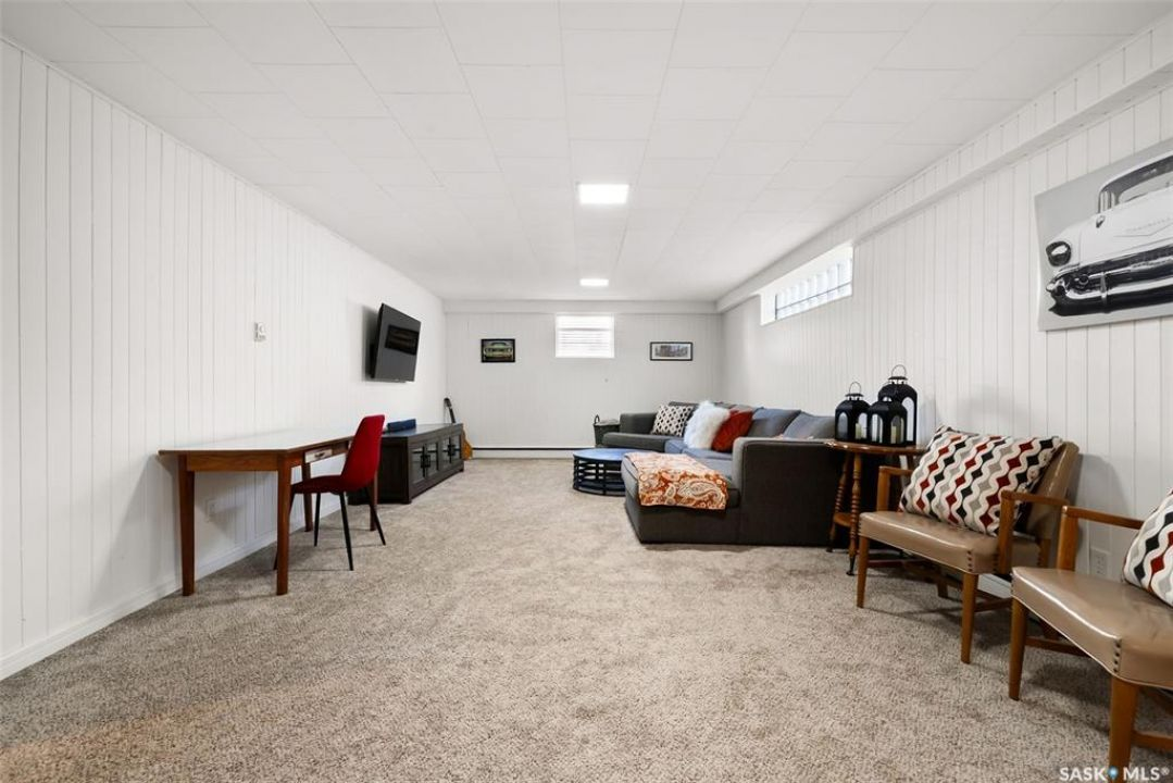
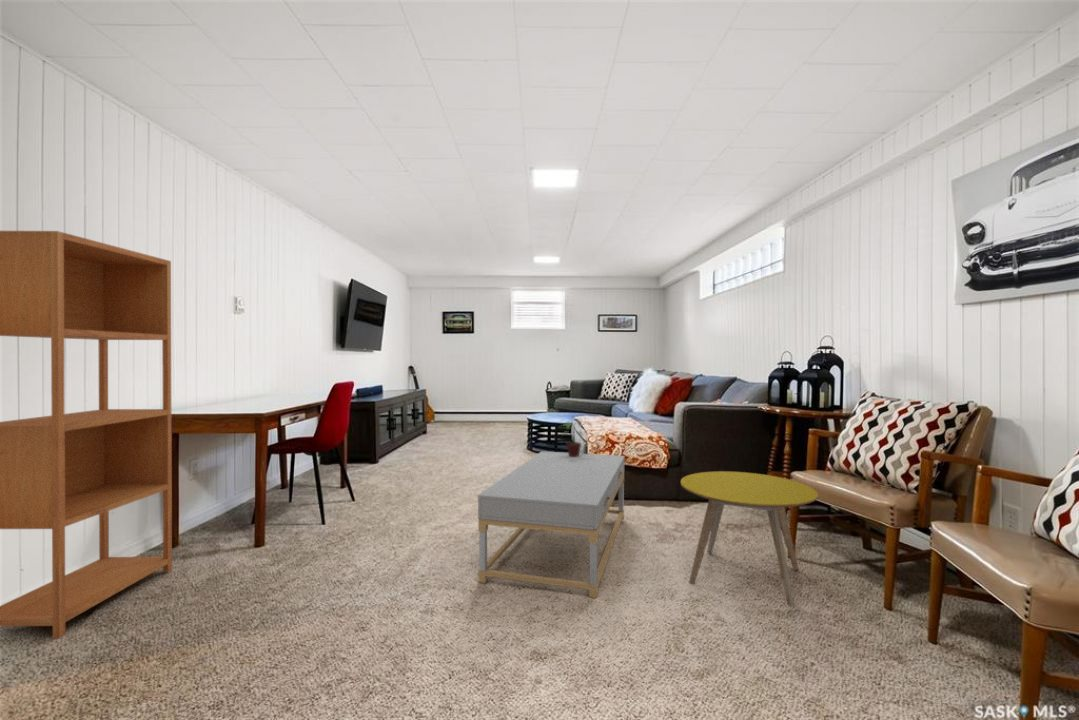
+ side table (746, 507)
+ potted plant (574, 438)
+ bookcase (83, 424)
+ coffee table (564, 509)
